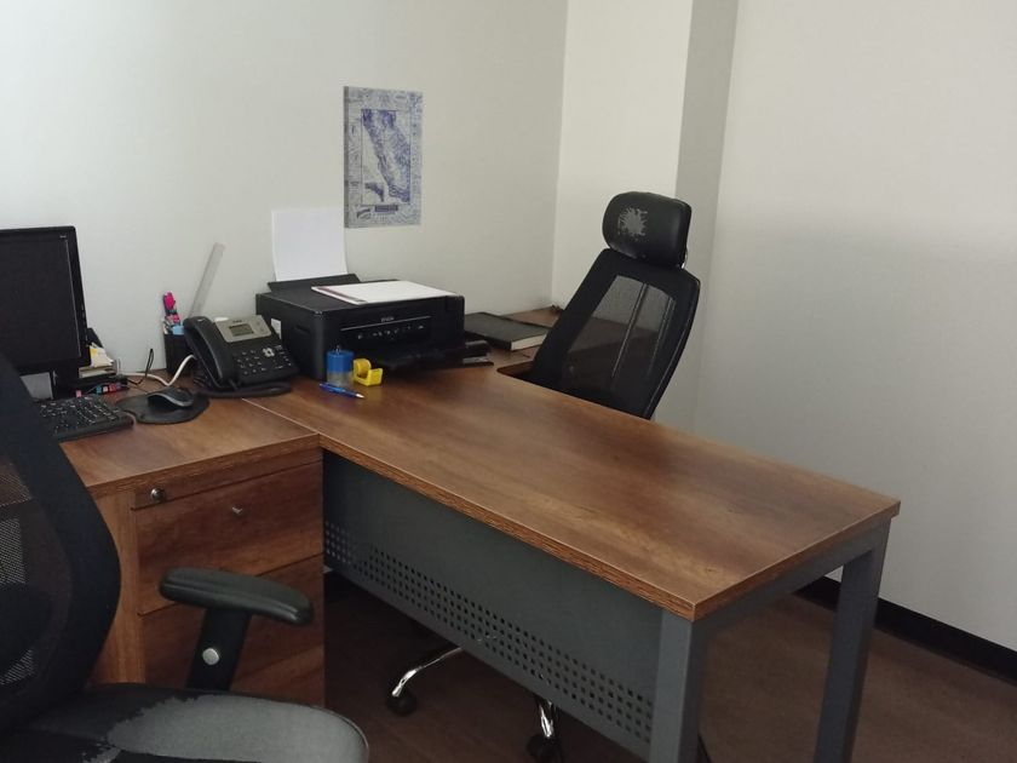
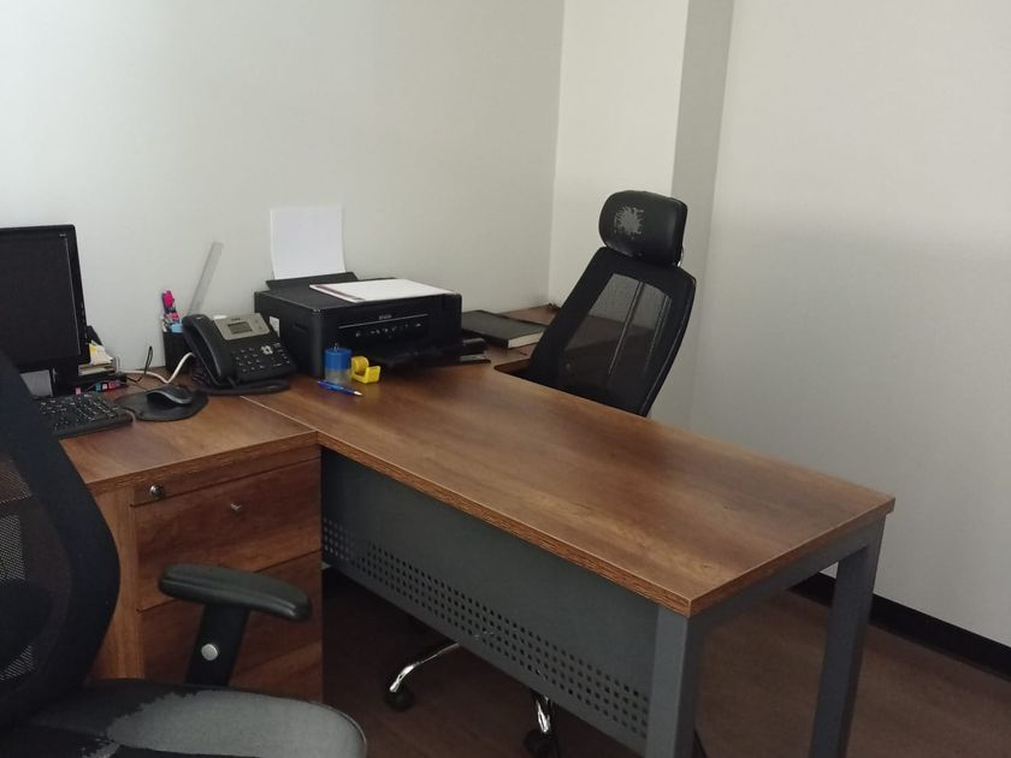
- wall art (384, 159)
